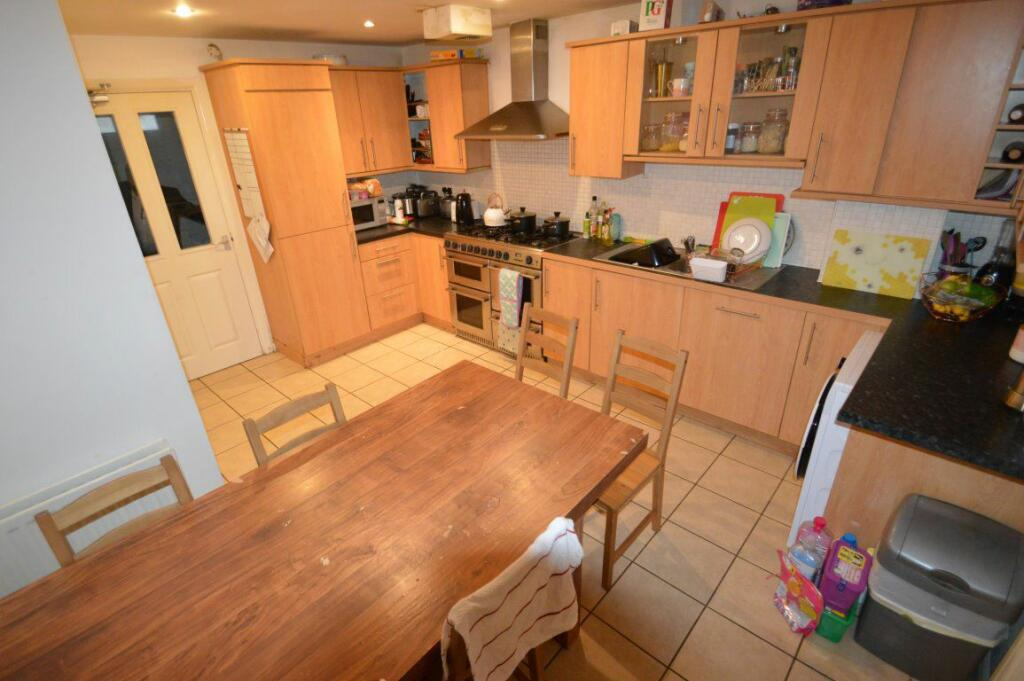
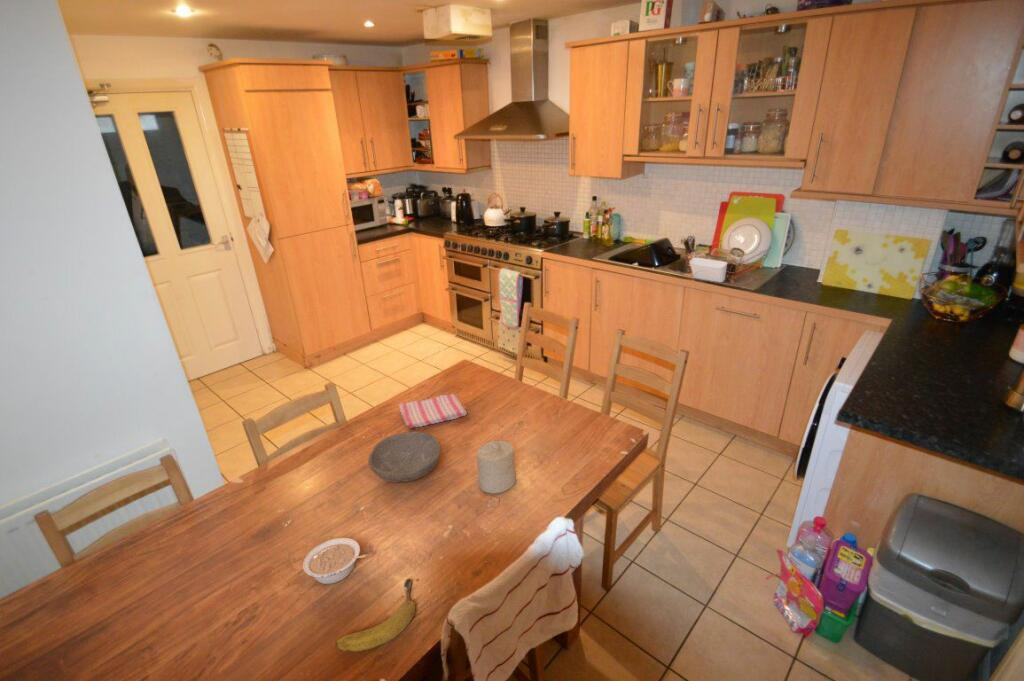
+ legume (335, 561)
+ fruit (381, 623)
+ dish towel (432, 409)
+ candle (496, 462)
+ bowl (406, 461)
